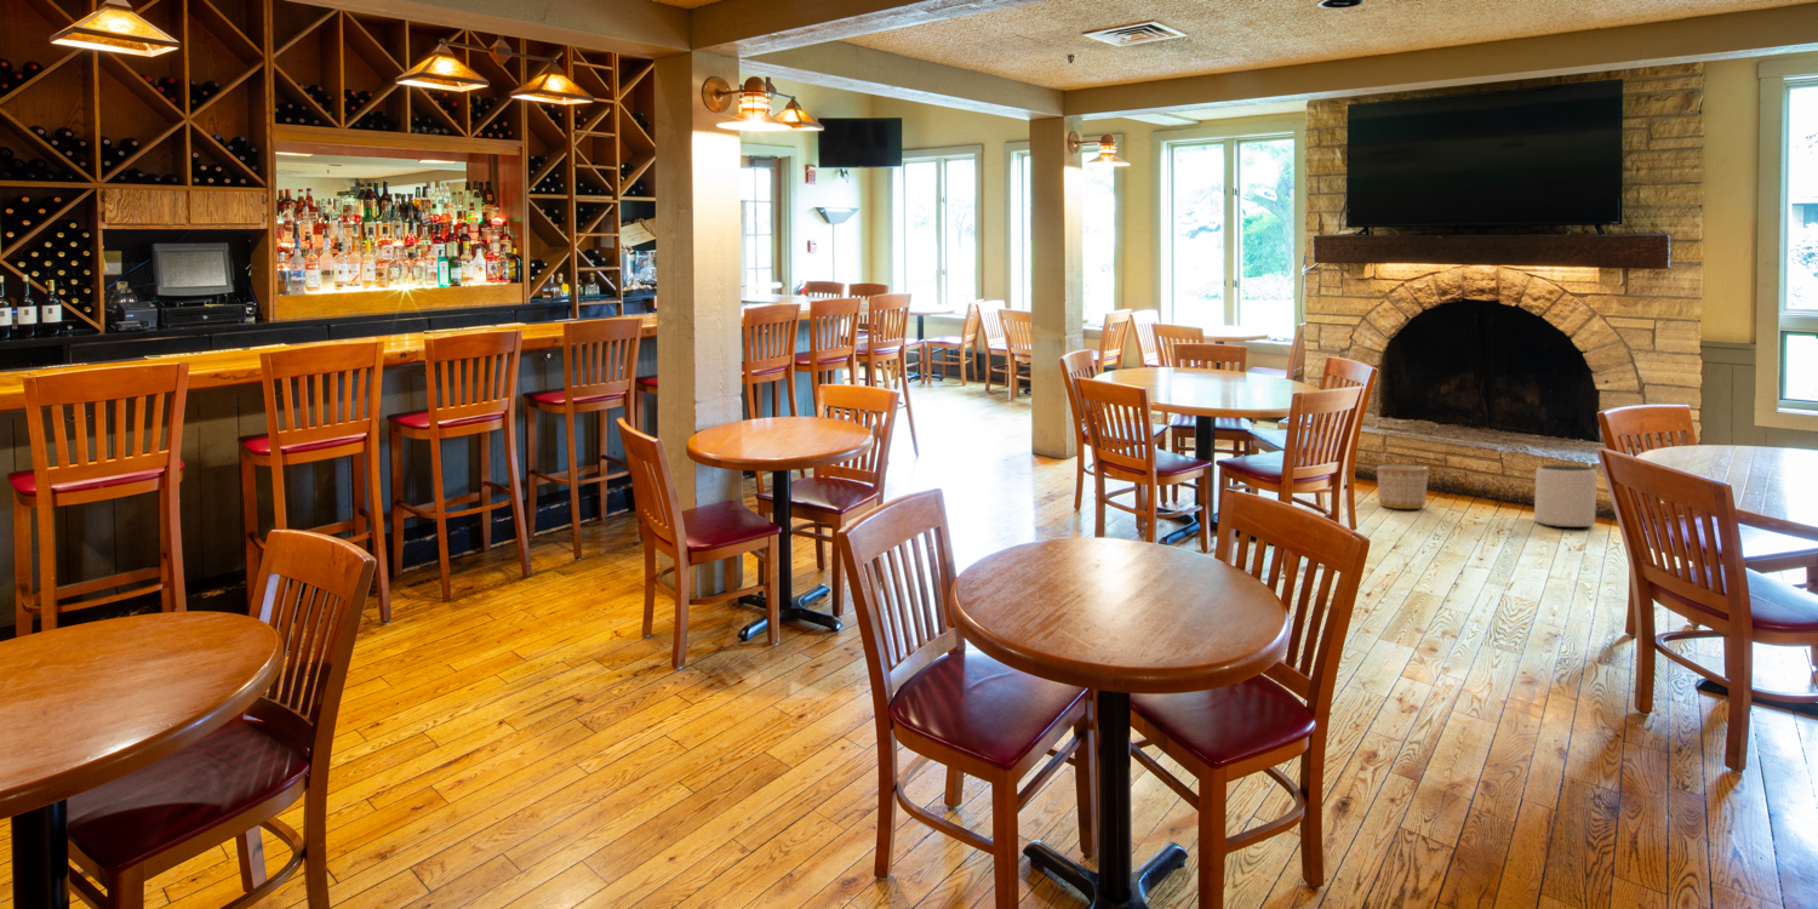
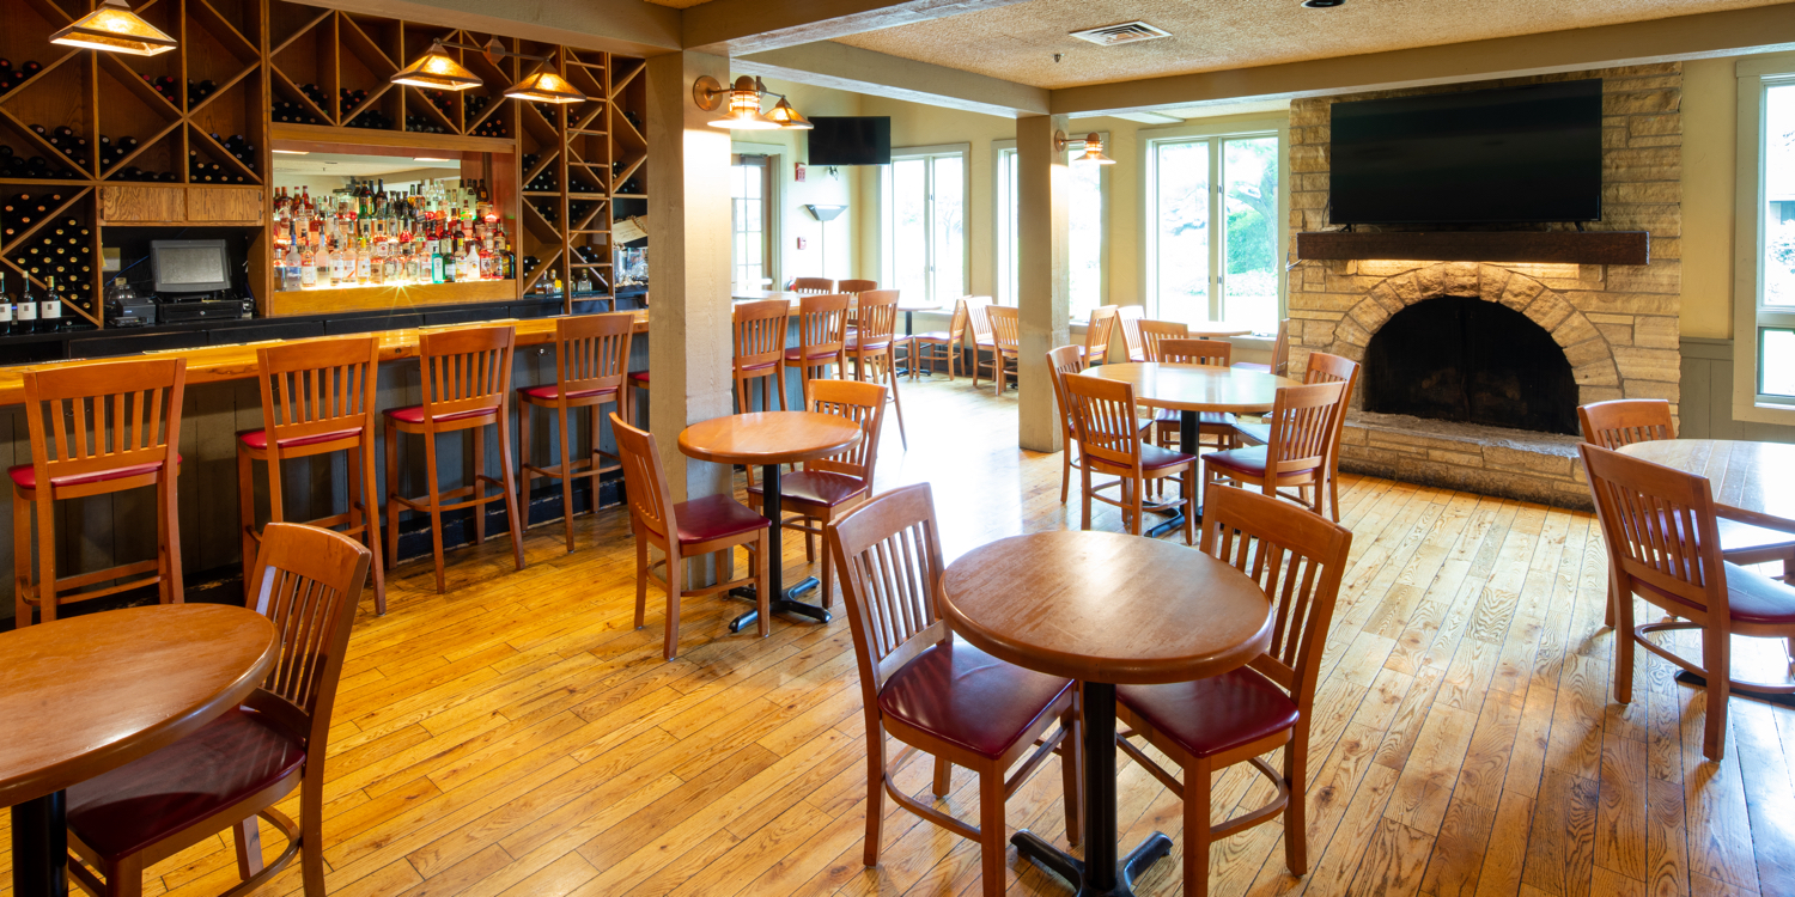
- plant pot (1565, 494)
- planter (1401, 486)
